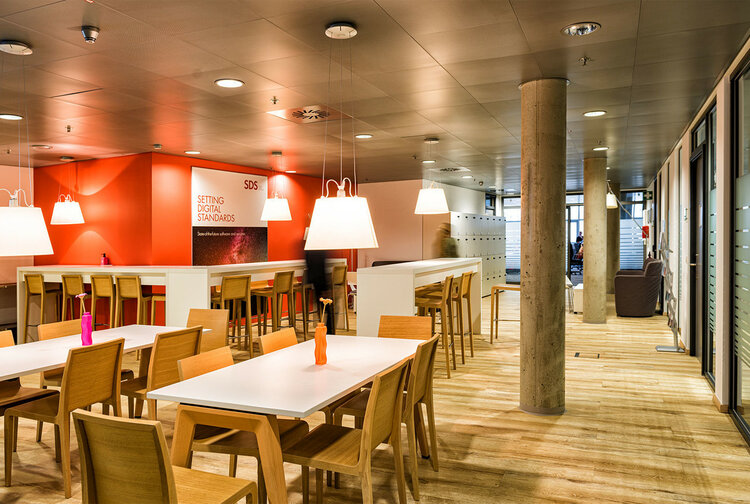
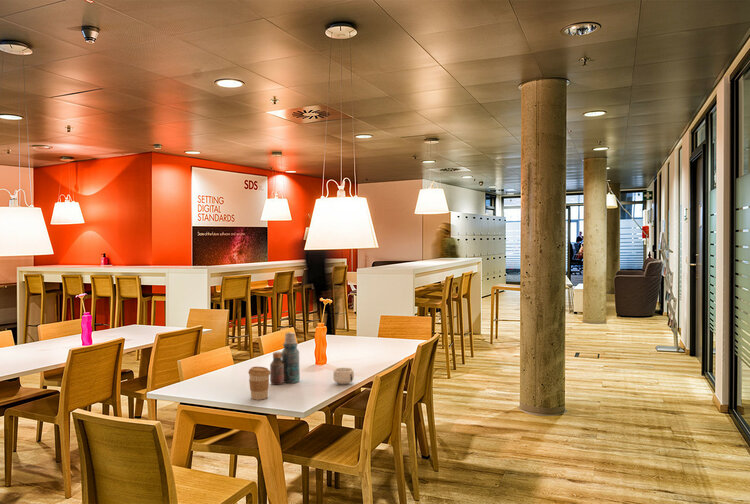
+ coffee cup (259, 382)
+ bottle (285, 357)
+ mug (344, 375)
